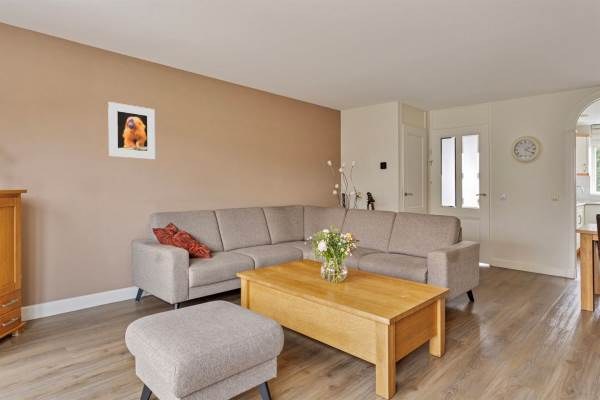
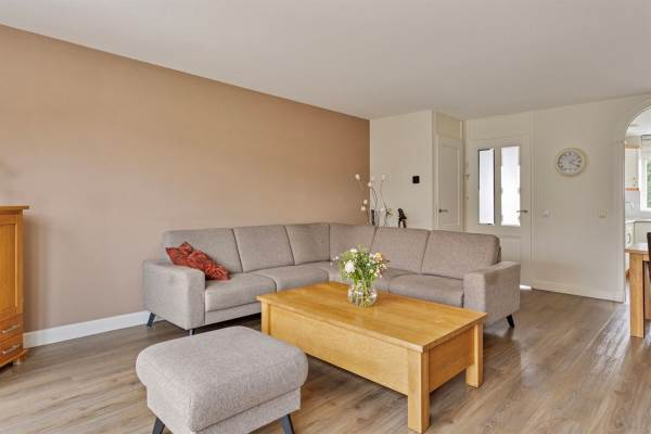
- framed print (132, 131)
